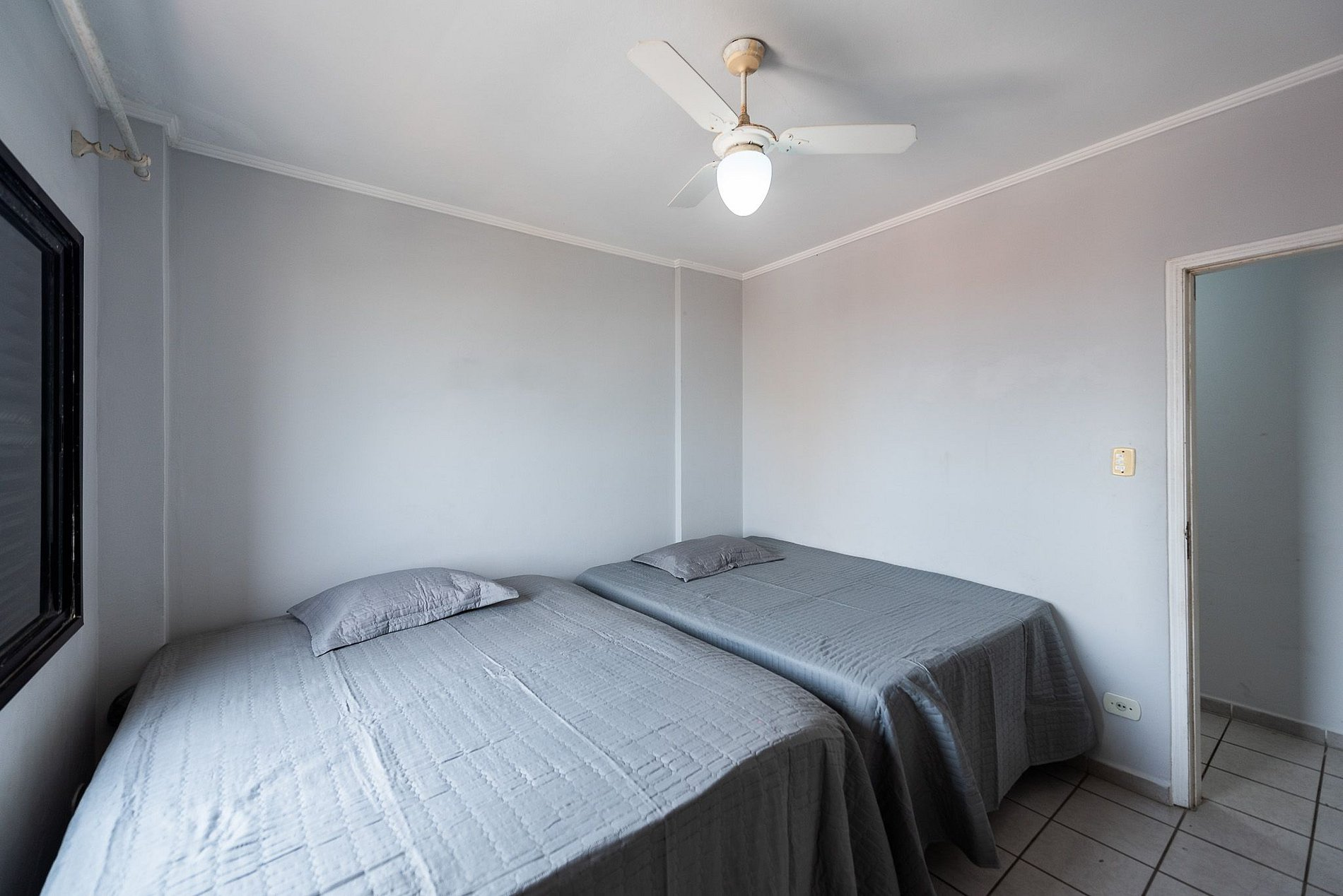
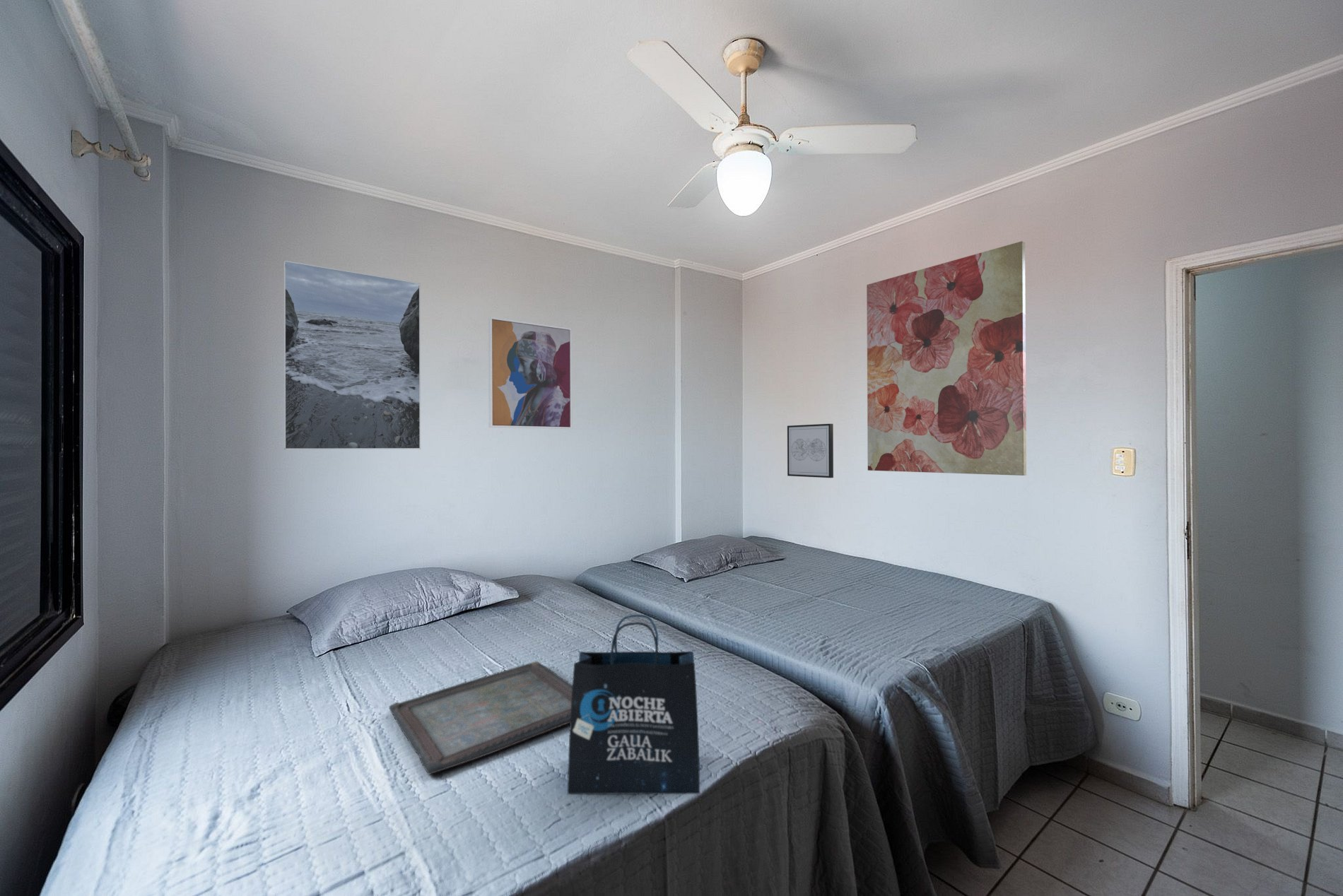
+ serving tray (494, 707)
+ tote bag (635, 697)
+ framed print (356, 361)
+ wall art (937, 369)
+ wall art (809, 450)
+ wall art (532, 375)
